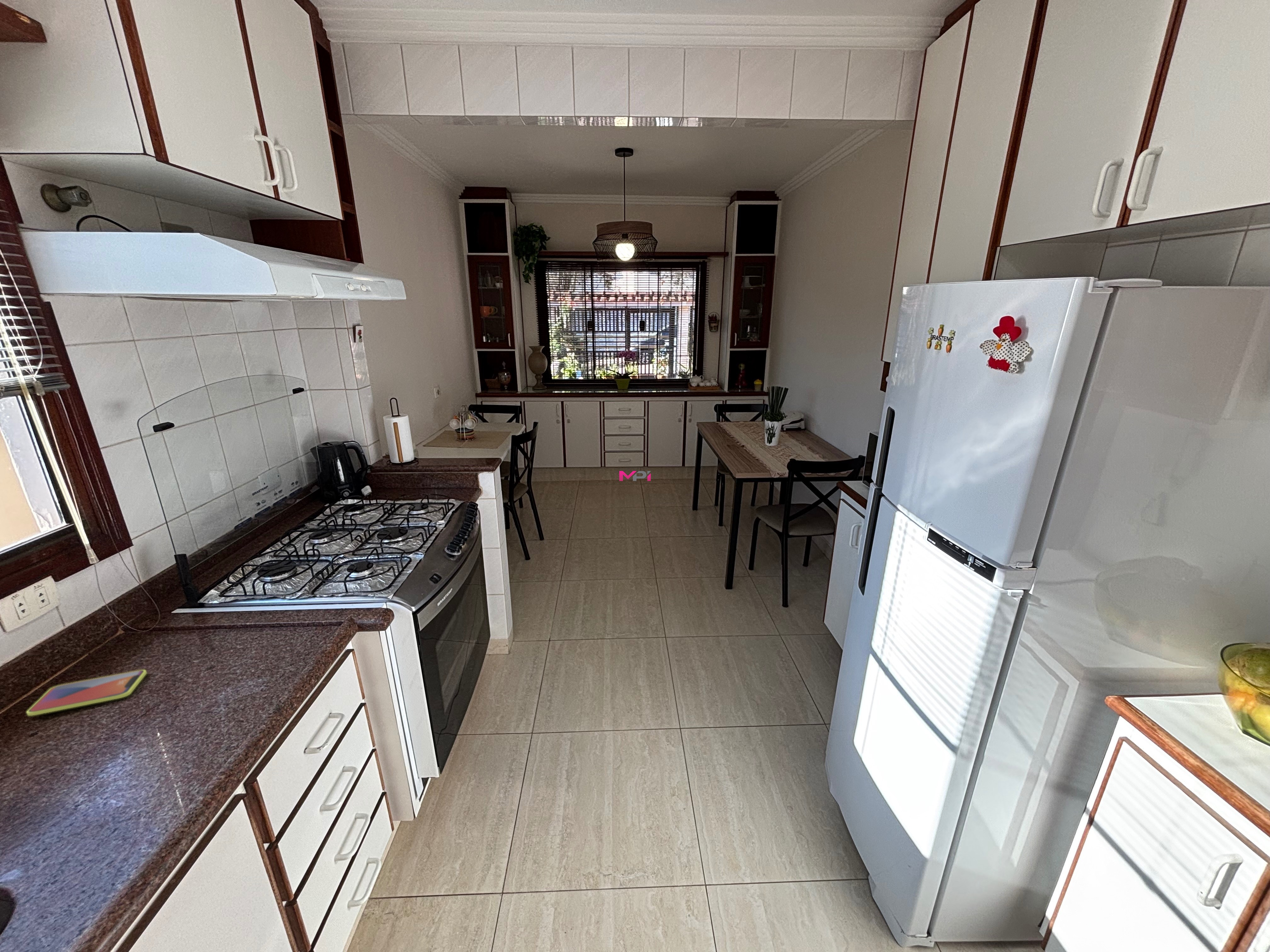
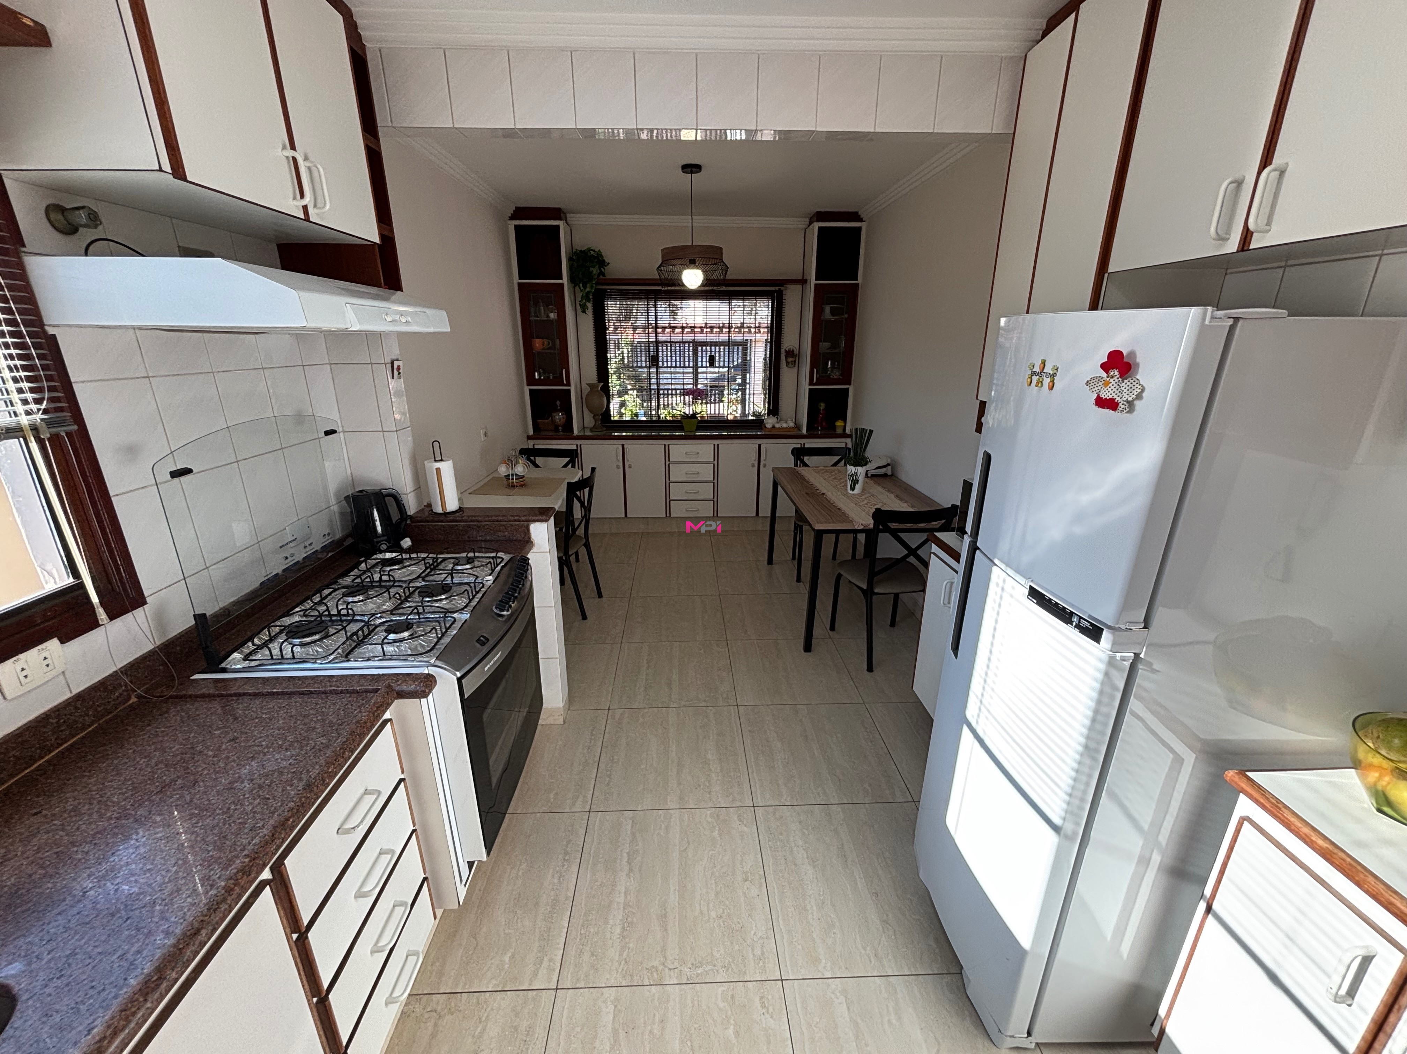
- smartphone (90, 692)
